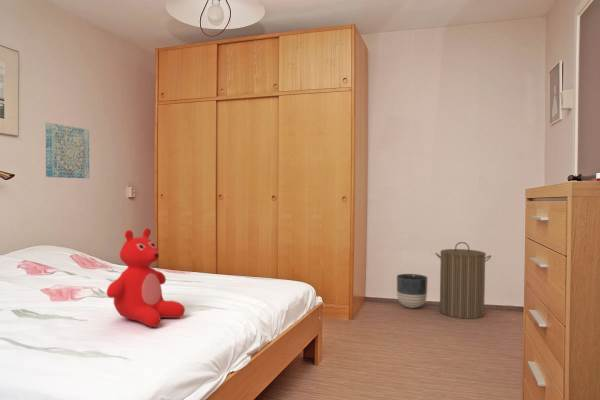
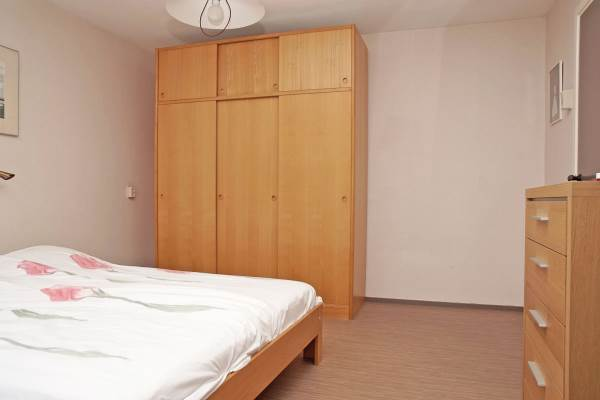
- laundry hamper (462, 277)
- wall art (68, 152)
- planter (411, 291)
- teddy bear (148, 274)
